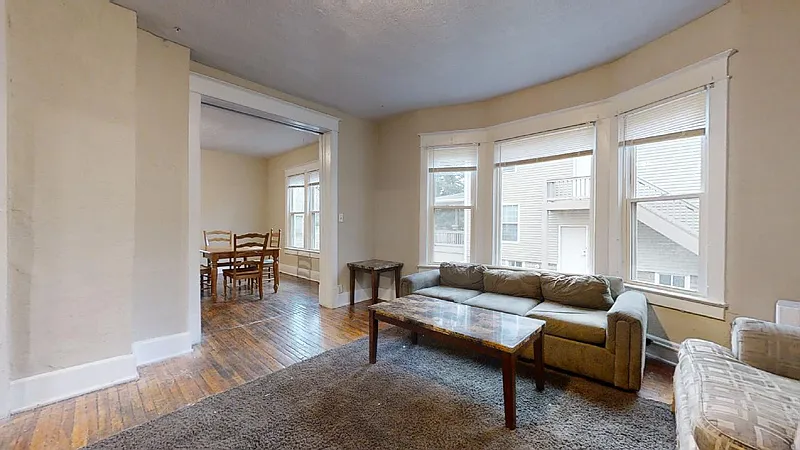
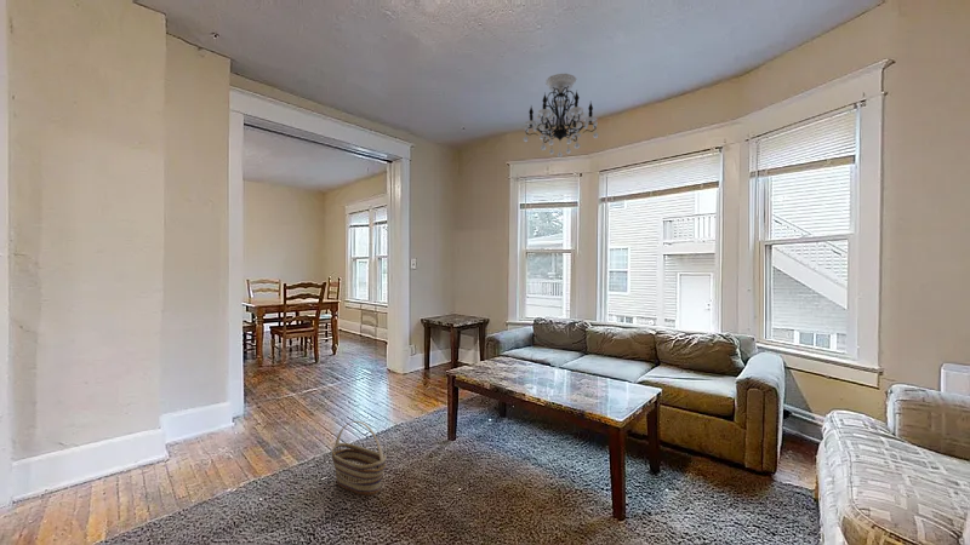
+ chandelier (560, 119)
+ basket (358, 453)
